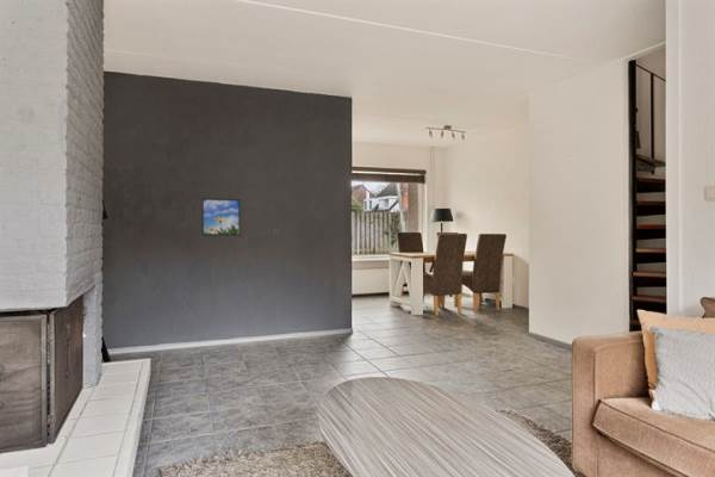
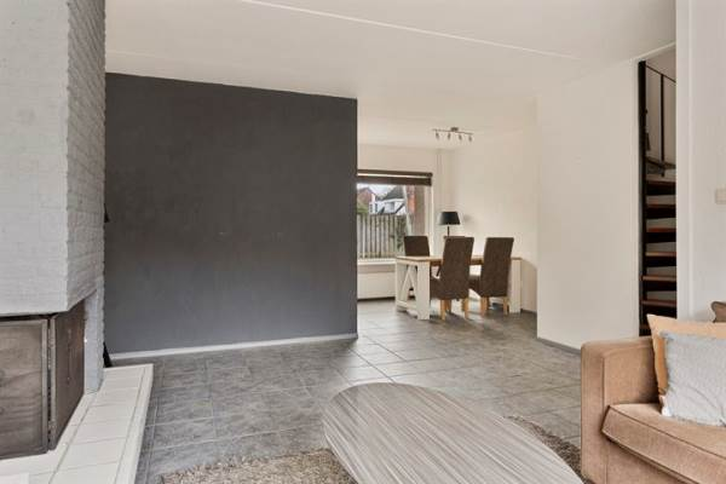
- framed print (220, 217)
